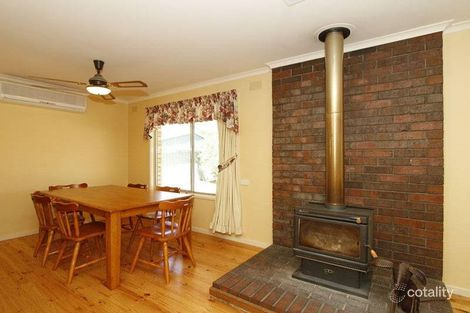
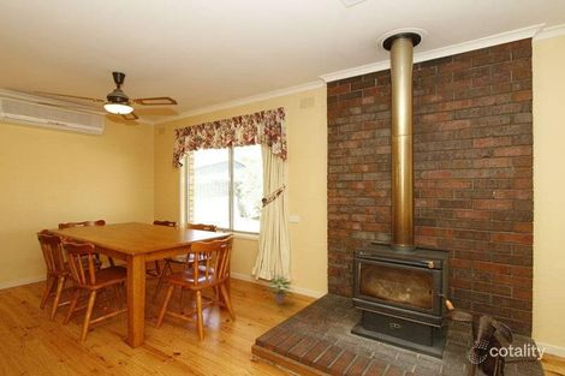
+ potted plant (280, 287)
